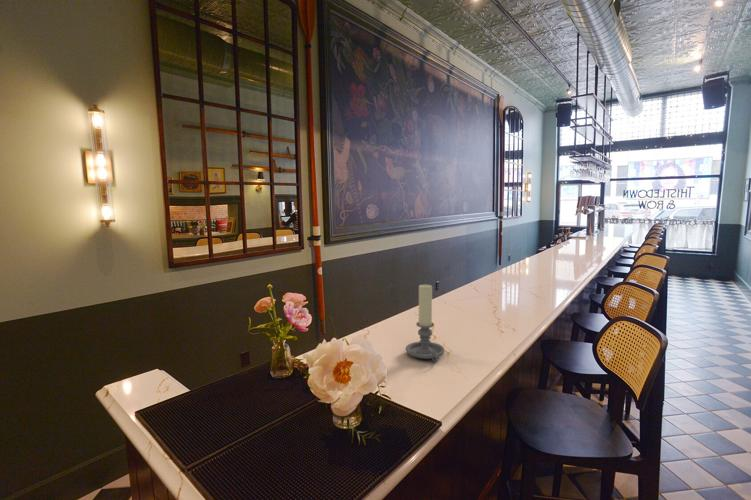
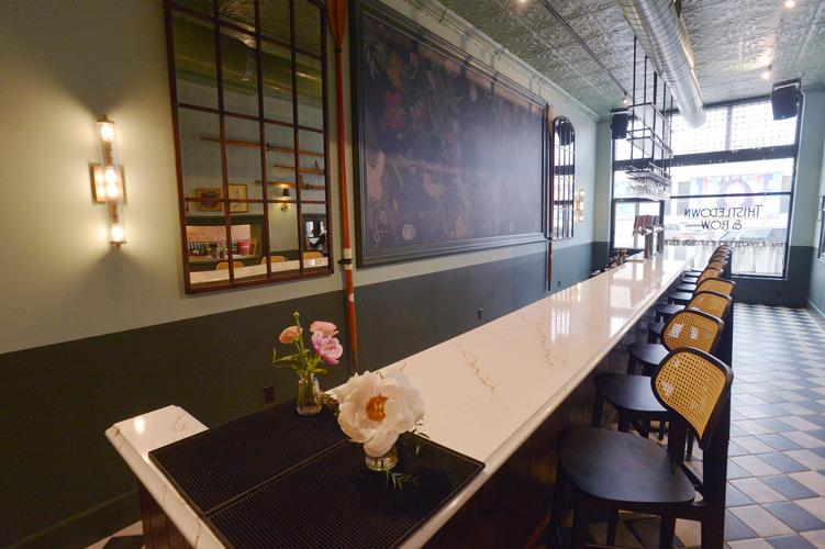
- candle holder (426, 320)
